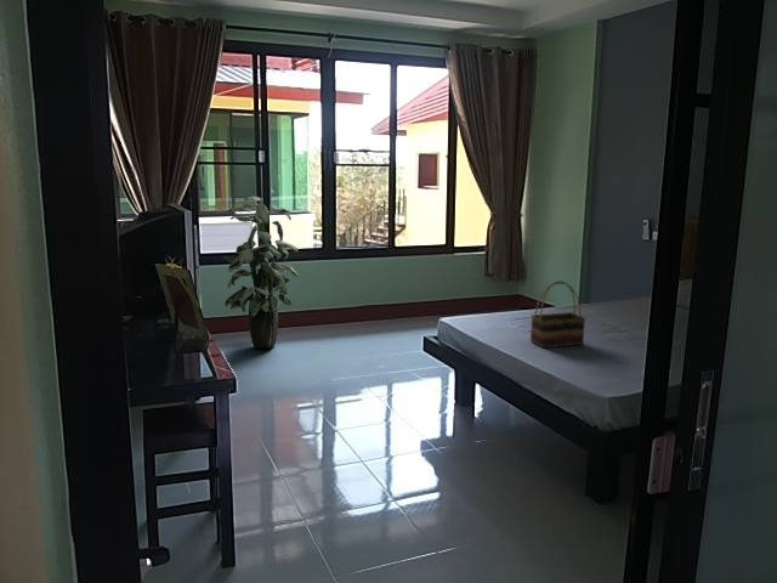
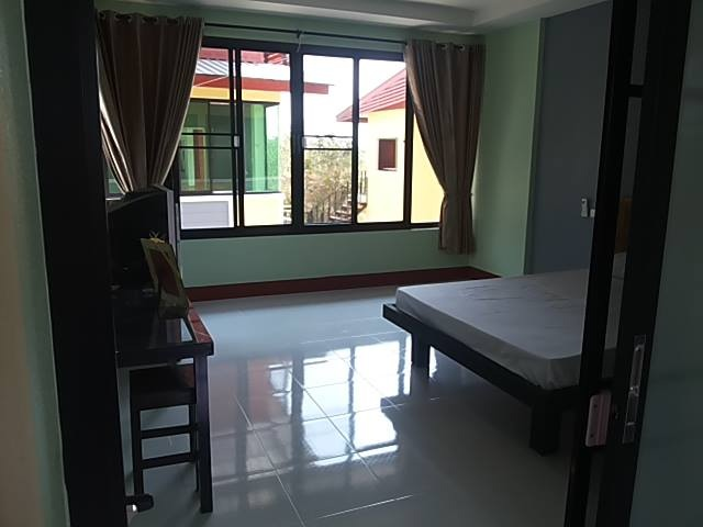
- woven basket (557, 313)
- indoor plant (259, 272)
